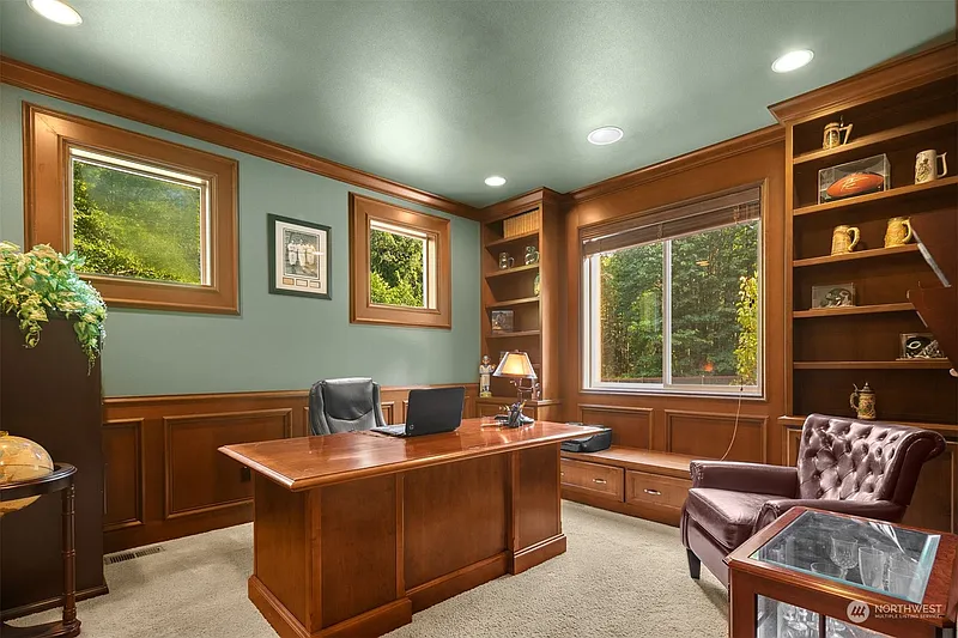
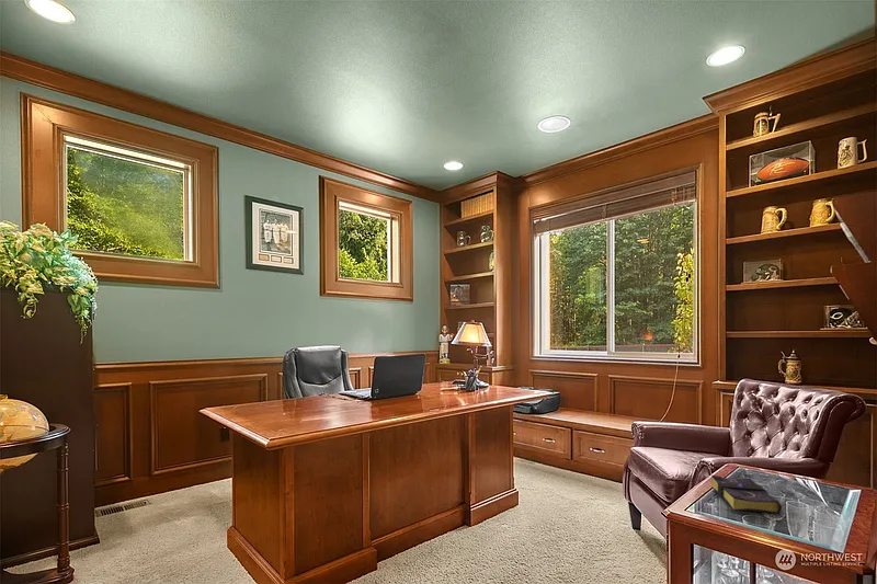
+ book (744, 493)
